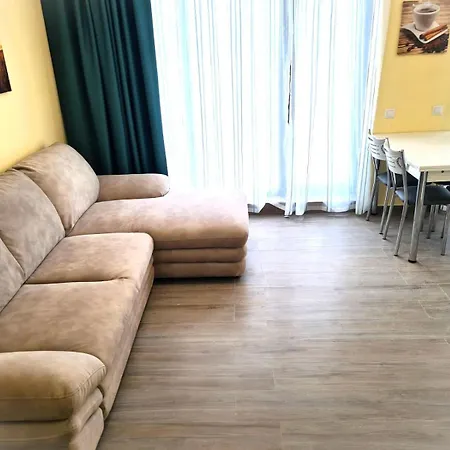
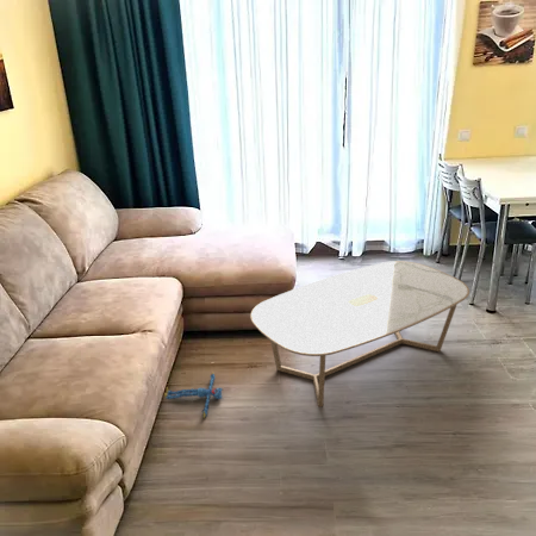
+ plush toy (194, 392)
+ coffee table (361, 330)
